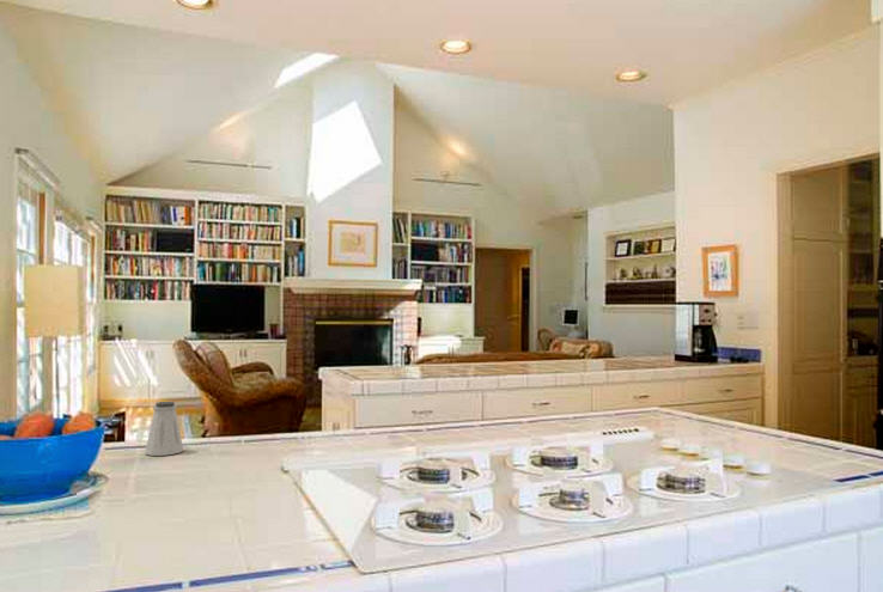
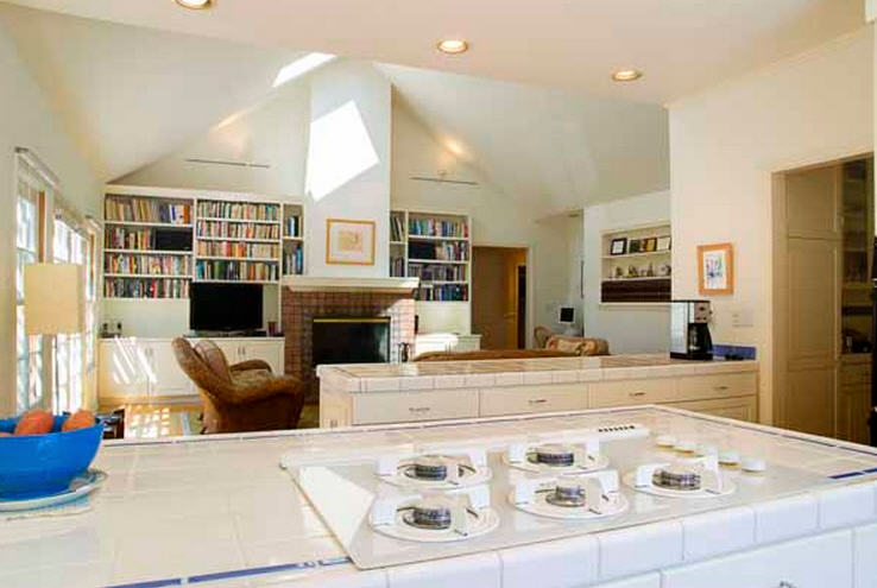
- saltshaker (164, 427)
